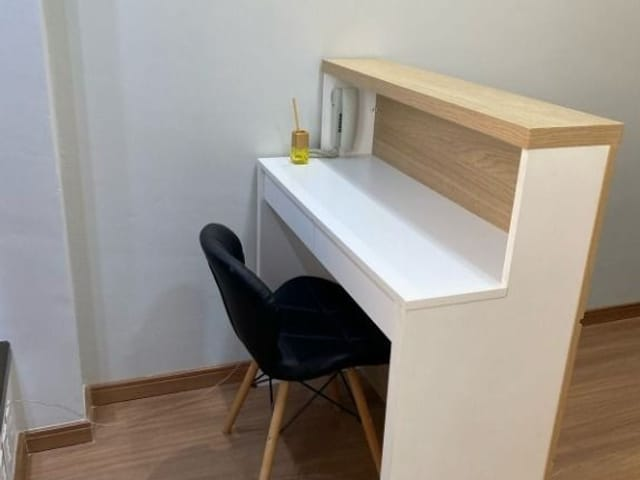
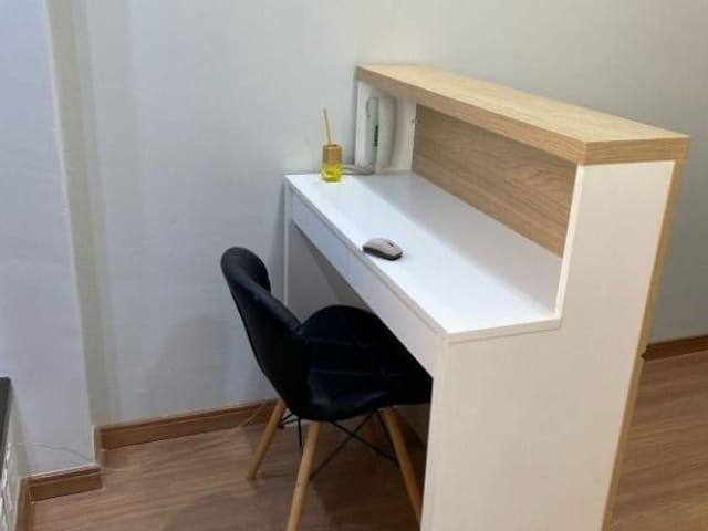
+ computer mouse (382, 247)
